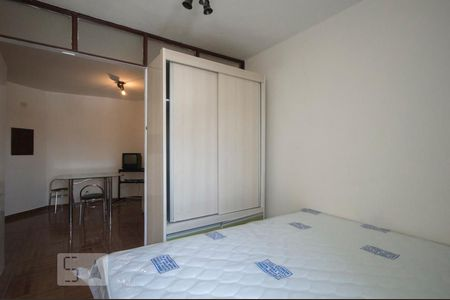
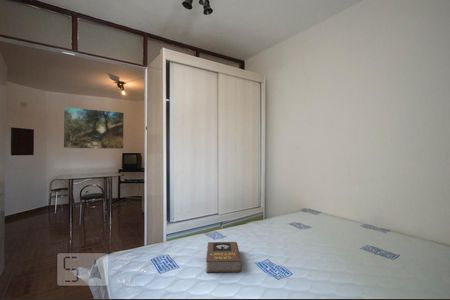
+ book (223, 254)
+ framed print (95, 129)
